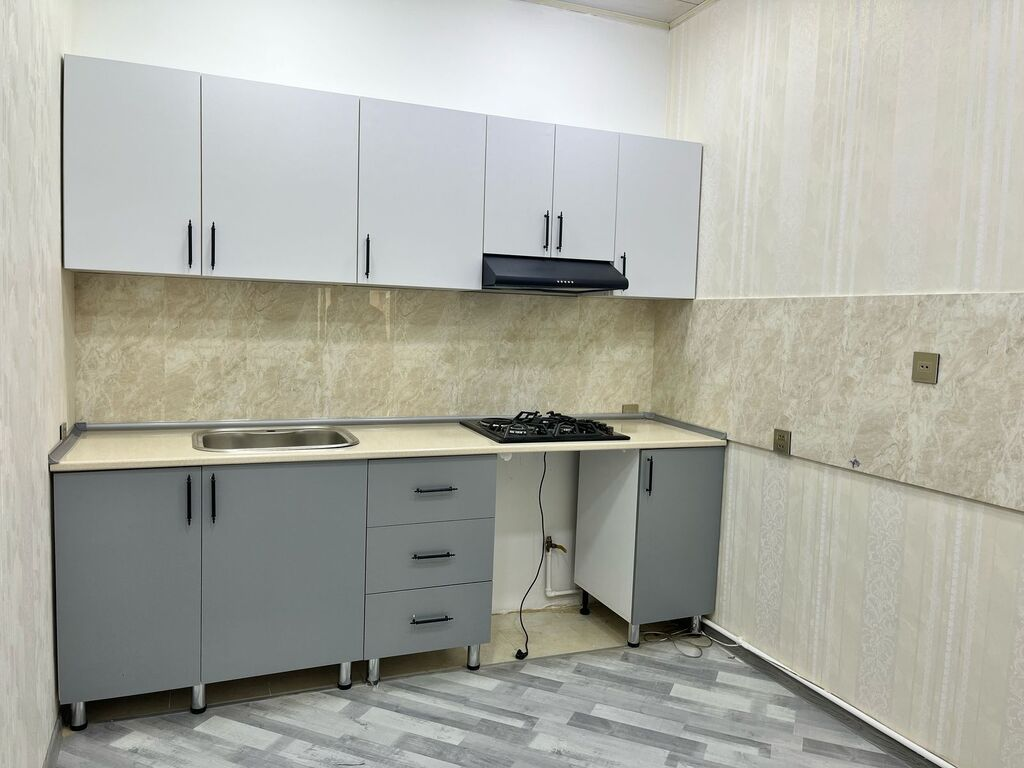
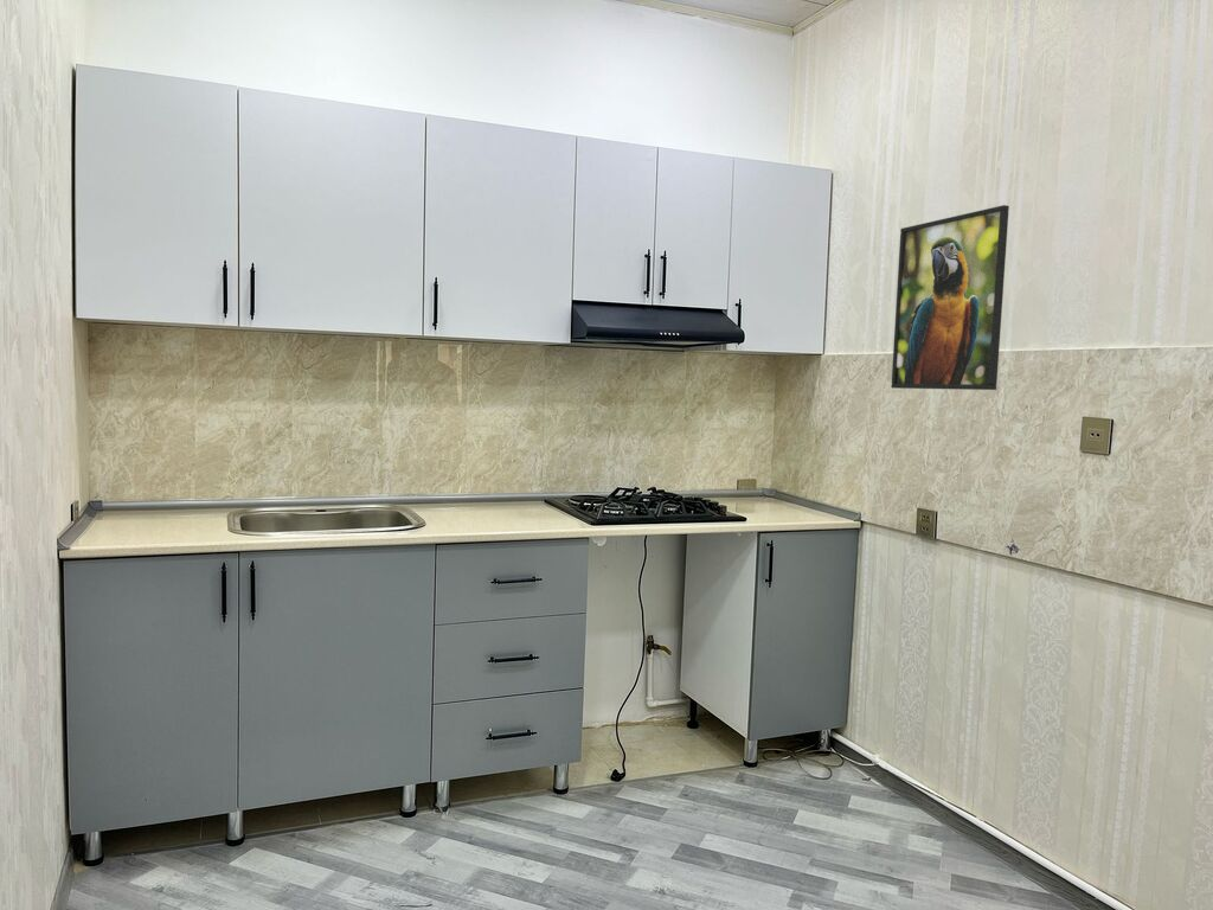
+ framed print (945, 303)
